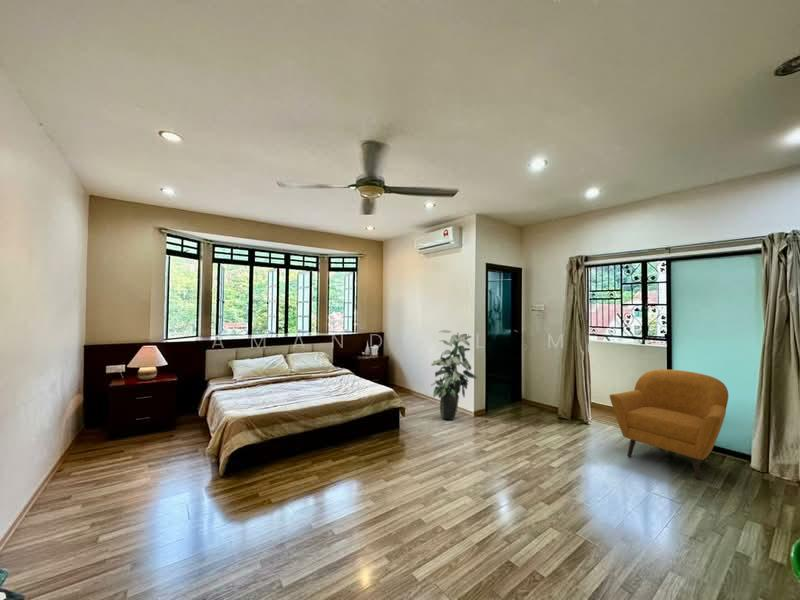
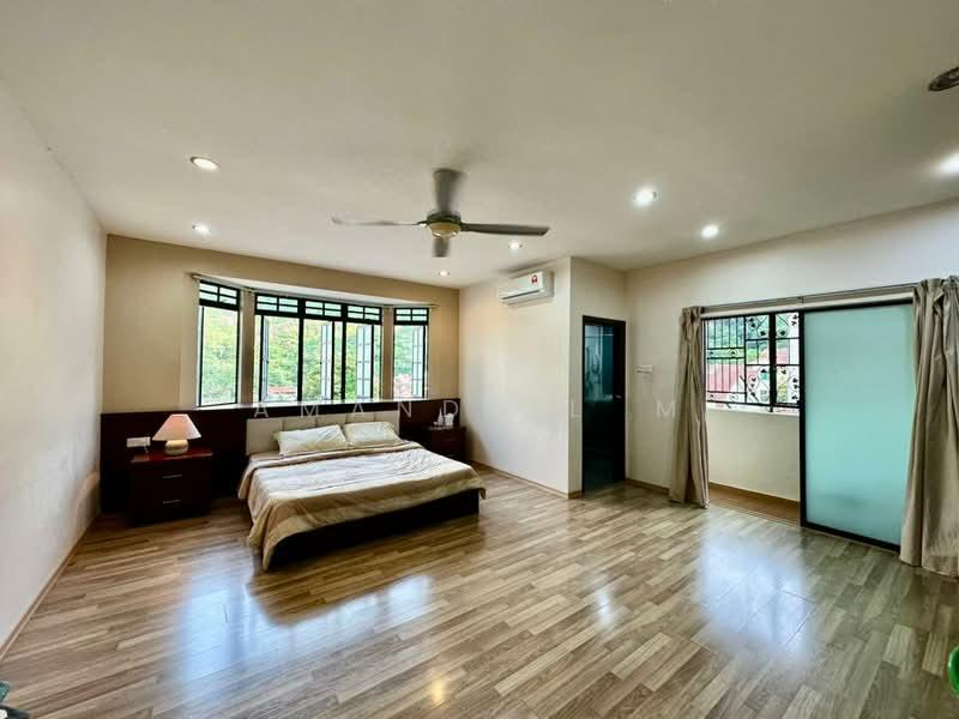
- indoor plant (450, 373)
- armchair (673, 416)
